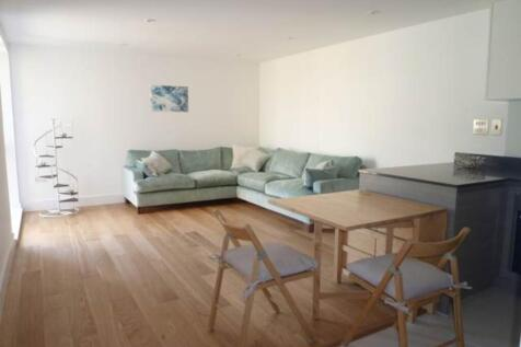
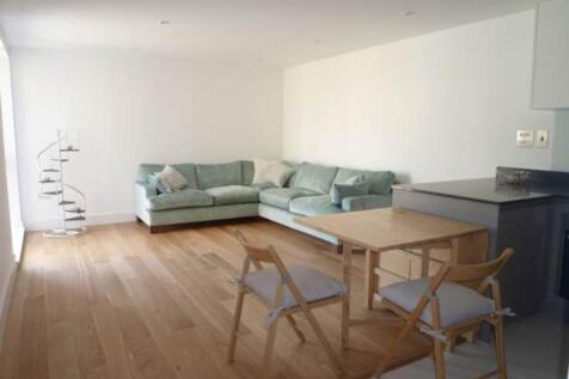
- wall art (169, 99)
